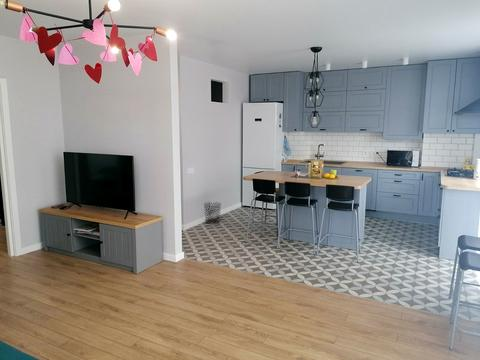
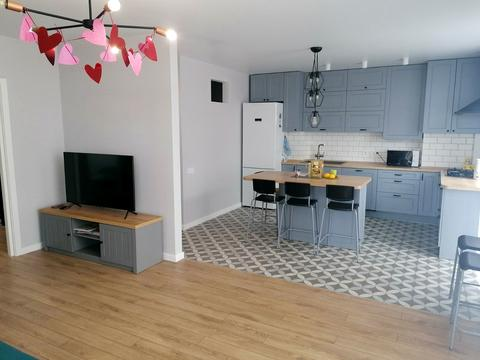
- waste bin (212, 213)
